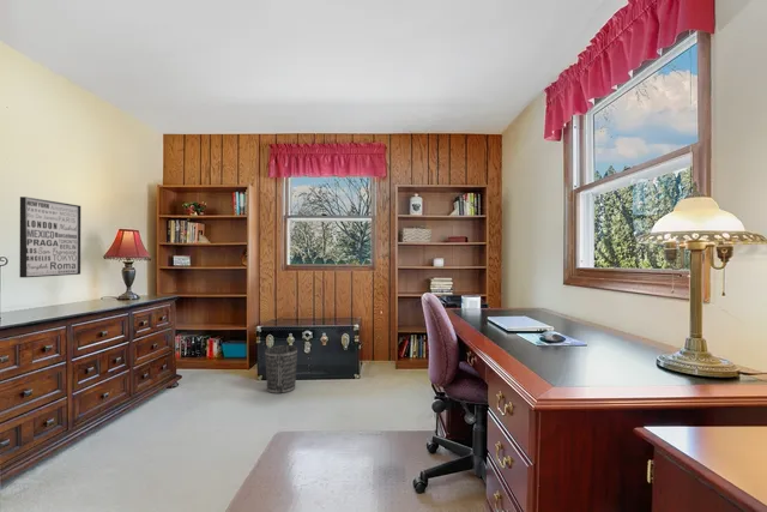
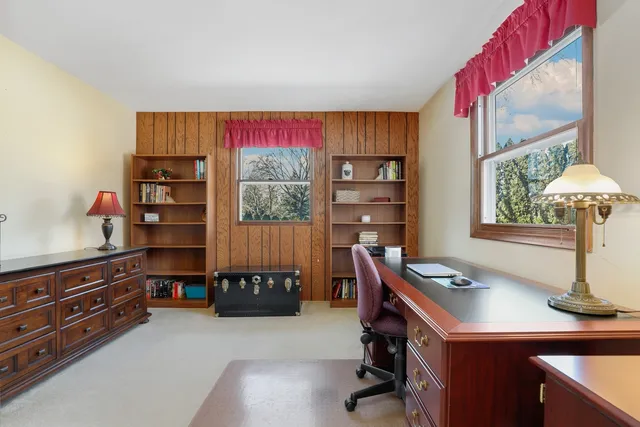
- wall art (53, 239)
- wastebasket (280, 368)
